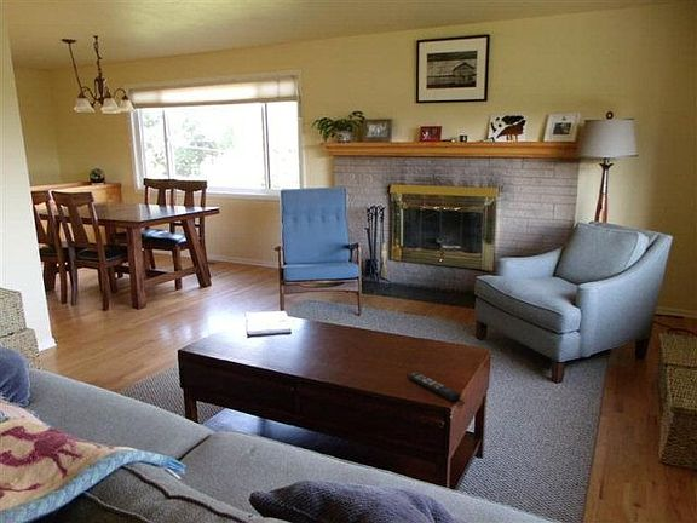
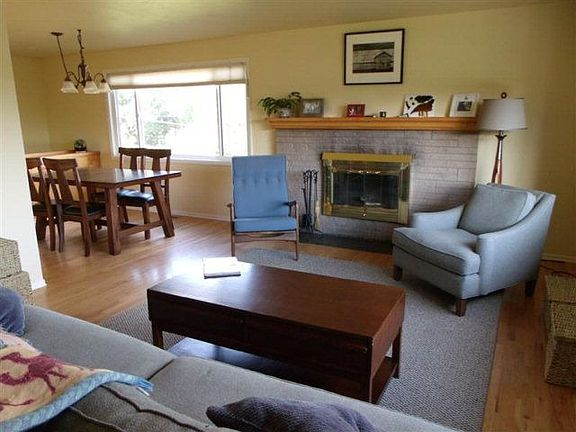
- remote control (432, 385)
